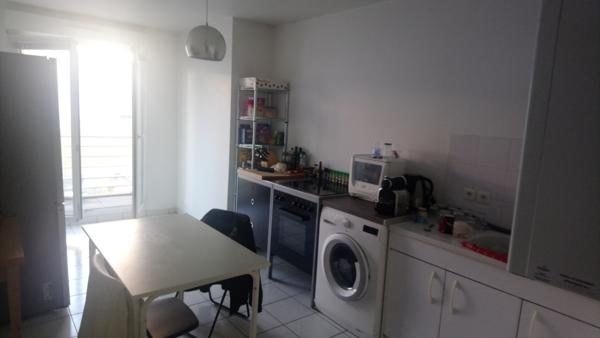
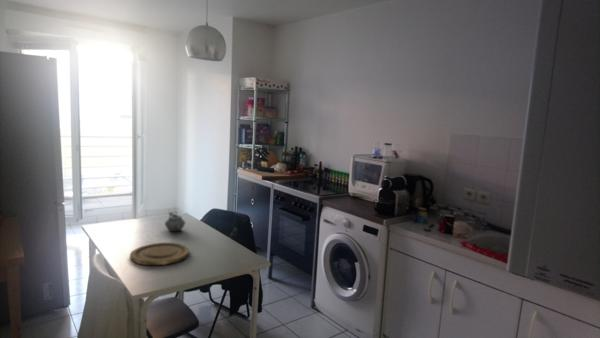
+ teapot (175, 222)
+ plate (160, 253)
